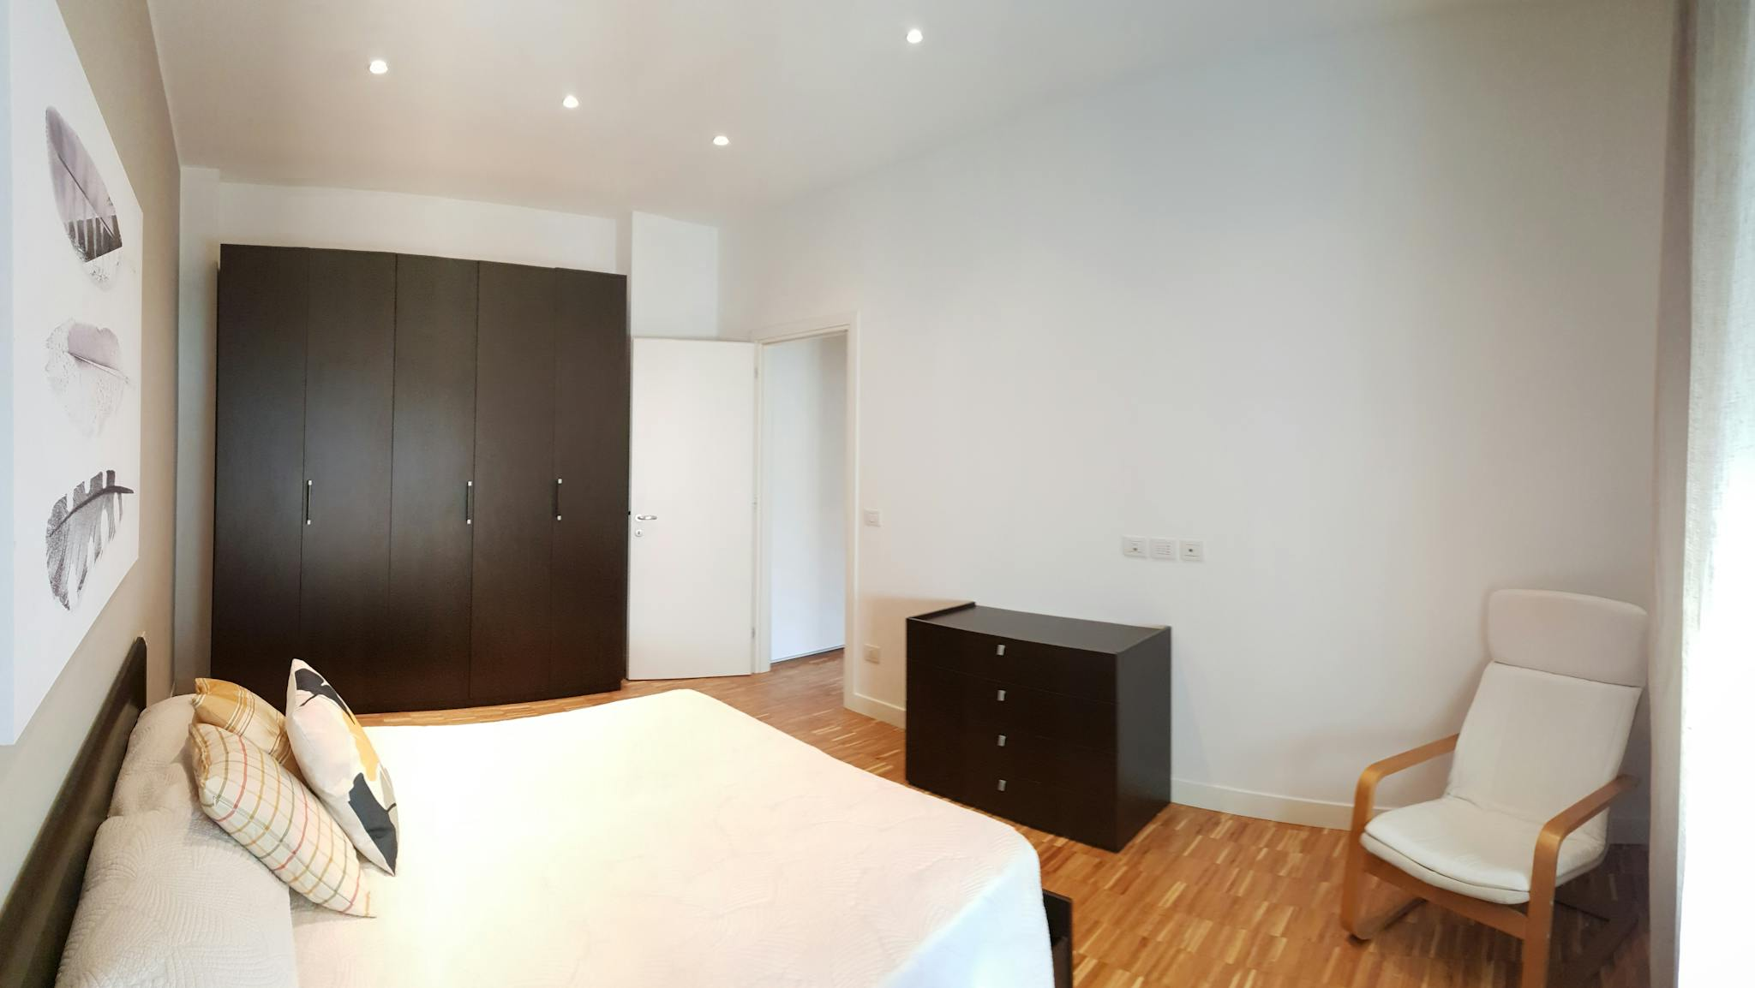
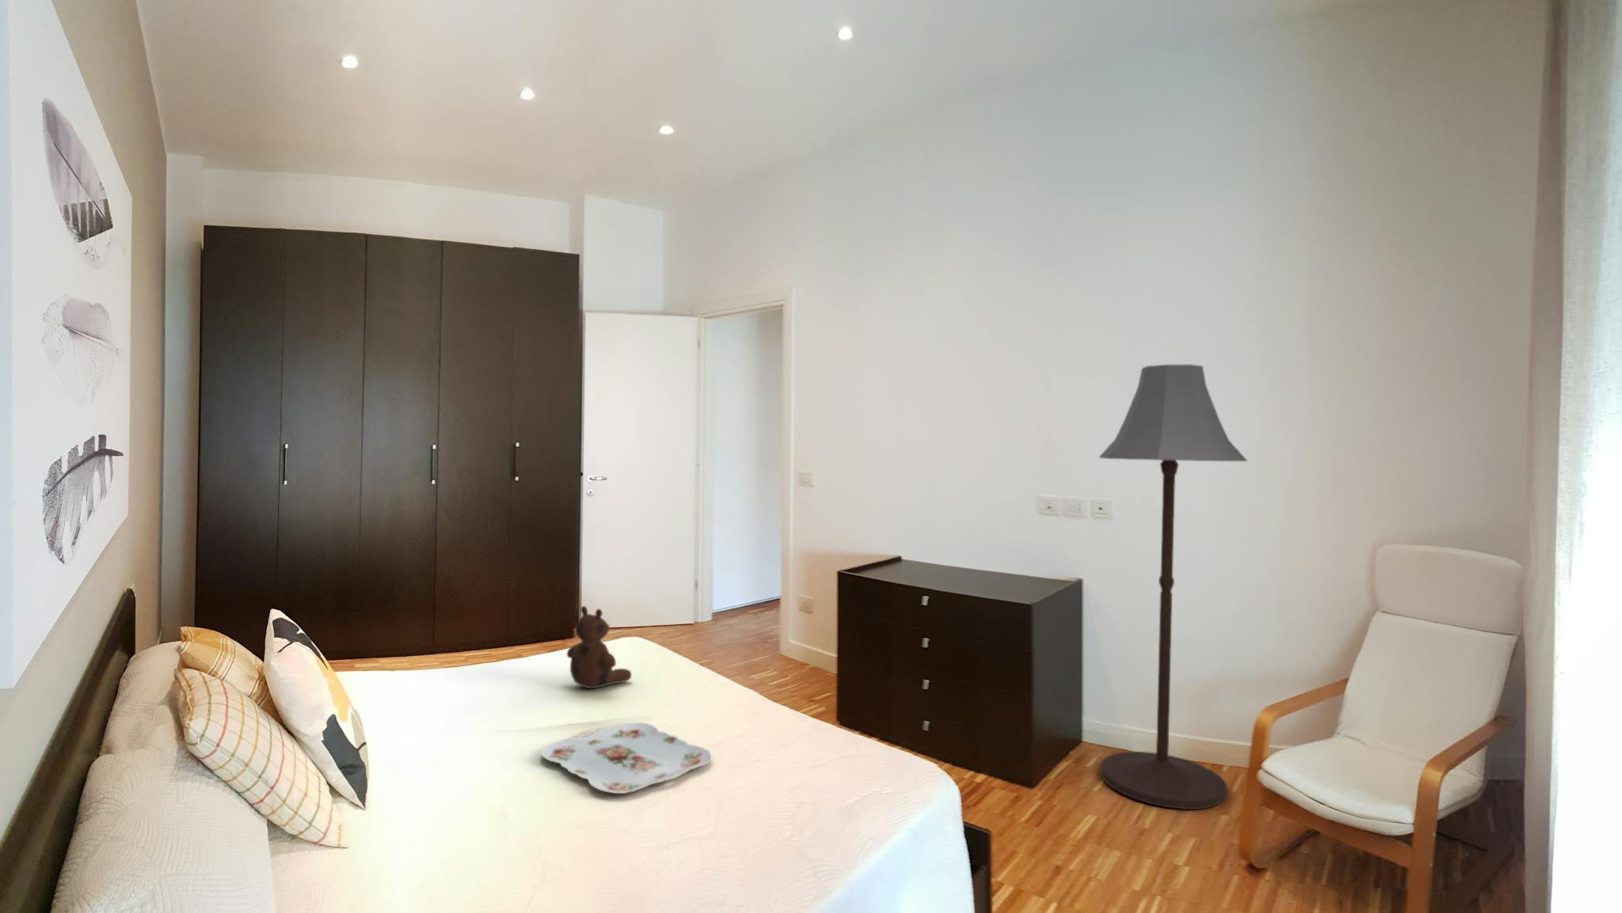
+ floor lamp (1166, 576)
+ serving tray (626, 756)
+ teddy bear (600, 645)
